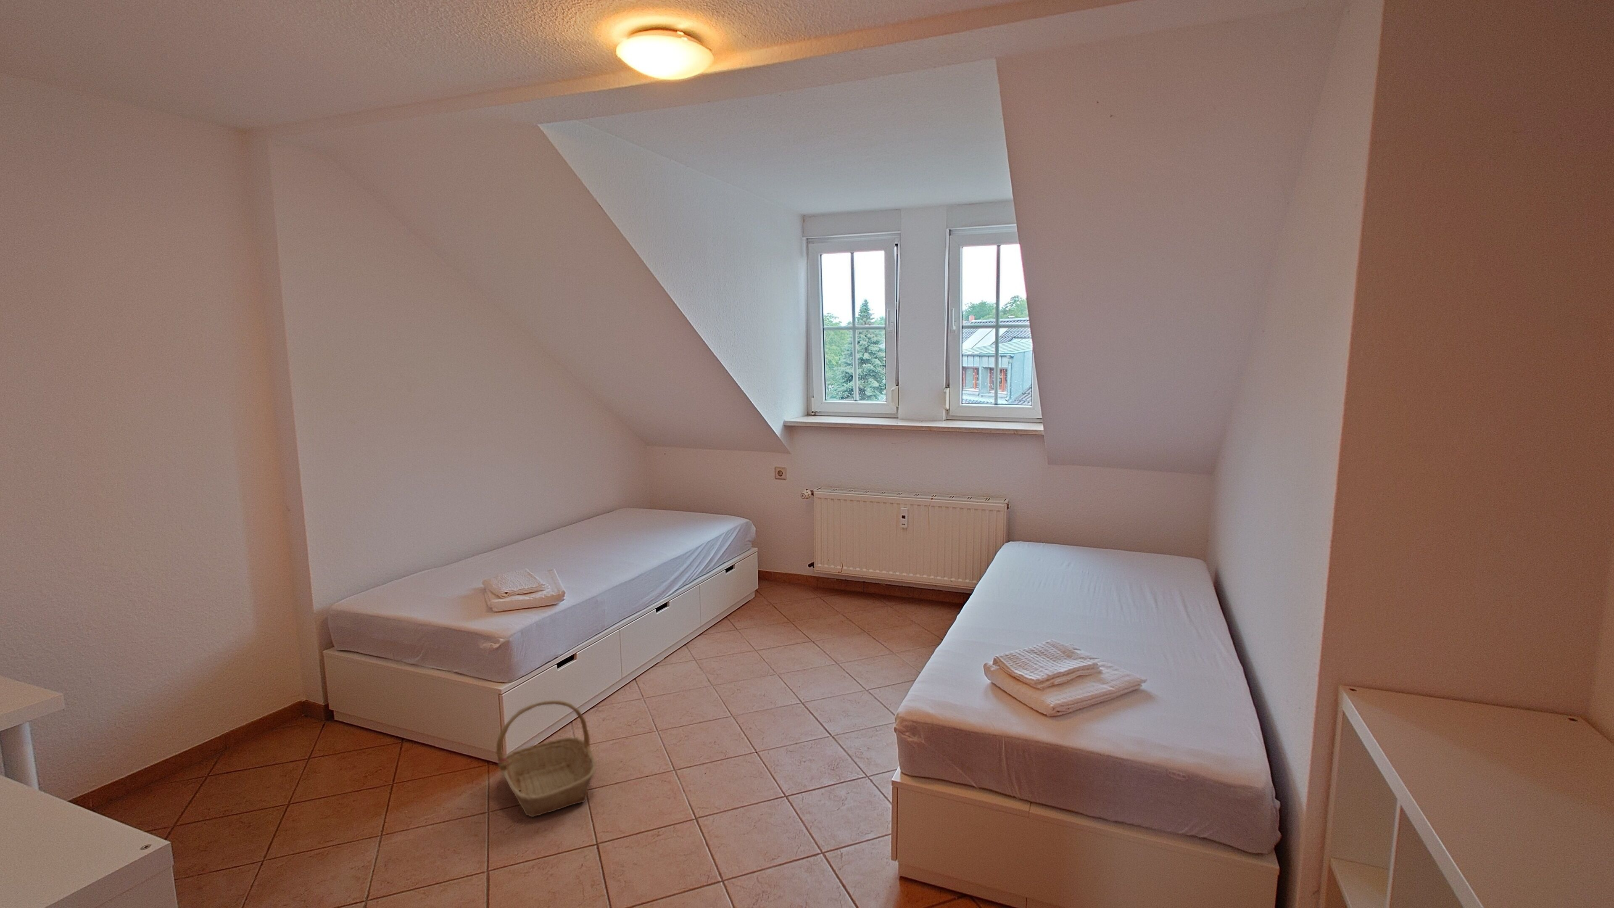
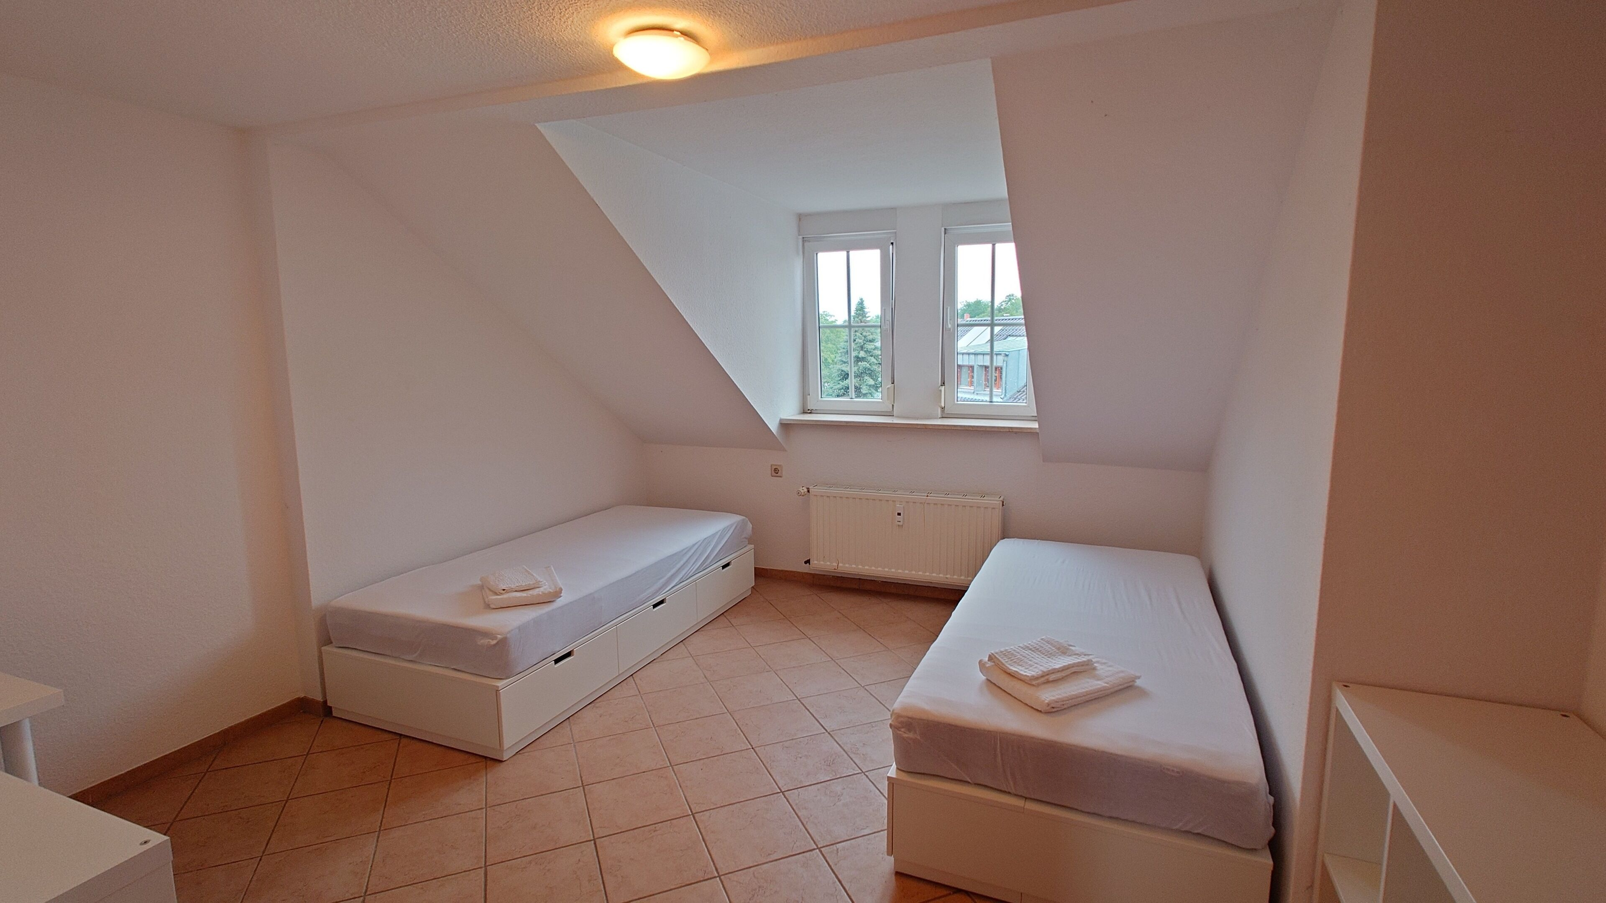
- basket (548, 746)
